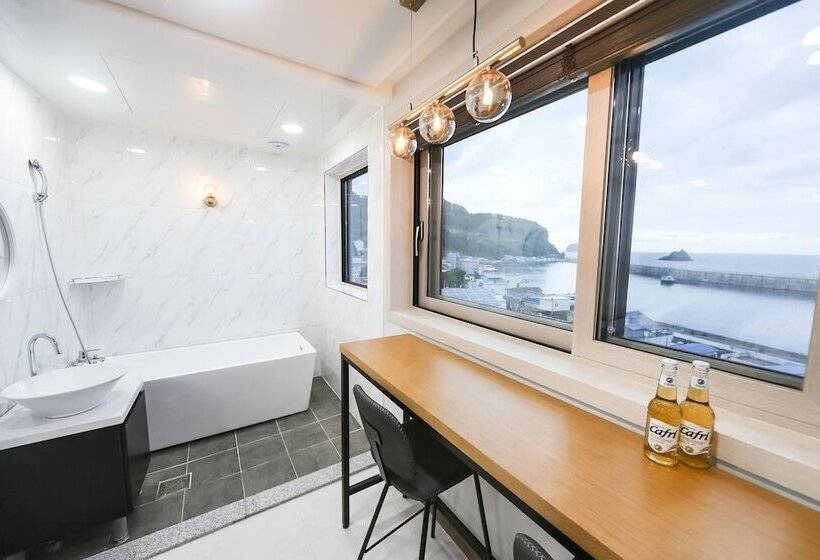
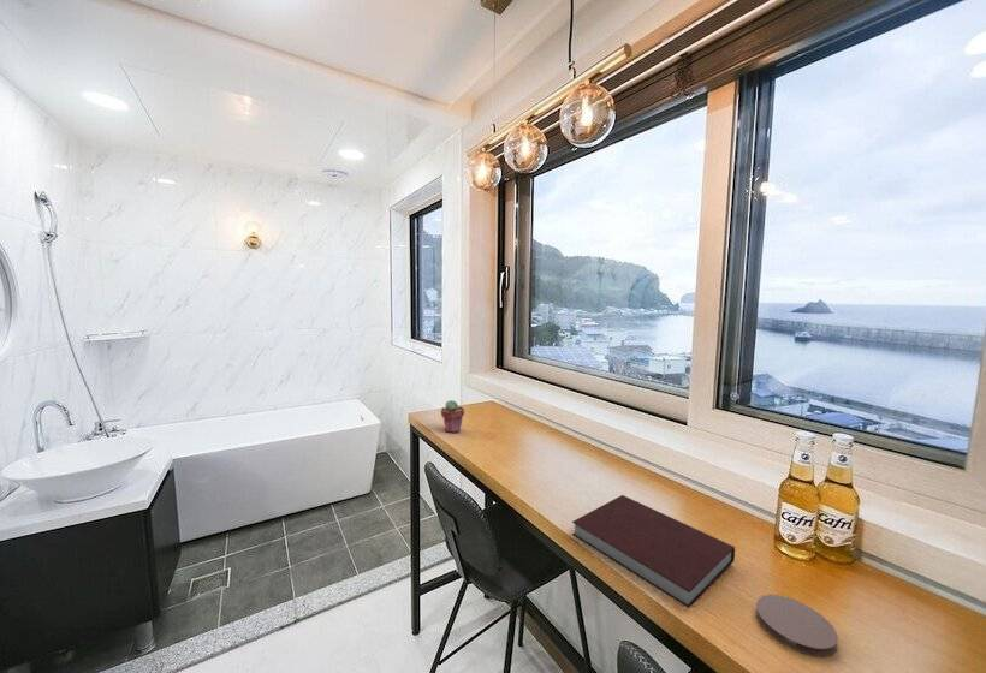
+ potted succulent (452, 415)
+ coaster (794, 623)
+ notebook (648, 540)
